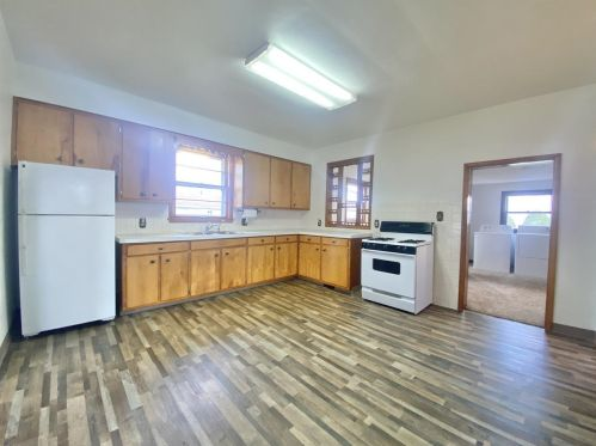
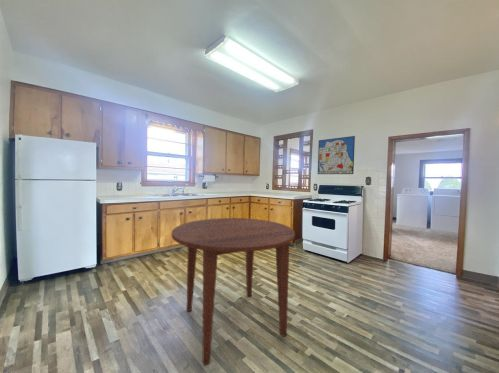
+ dining table (246, 275)
+ wall art (335, 156)
